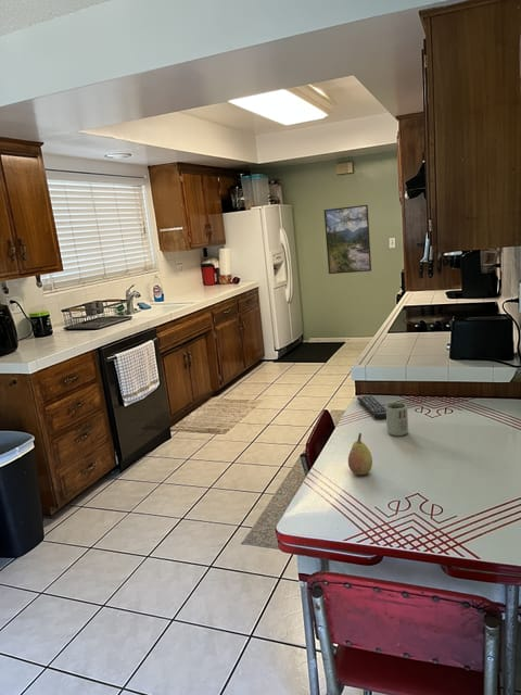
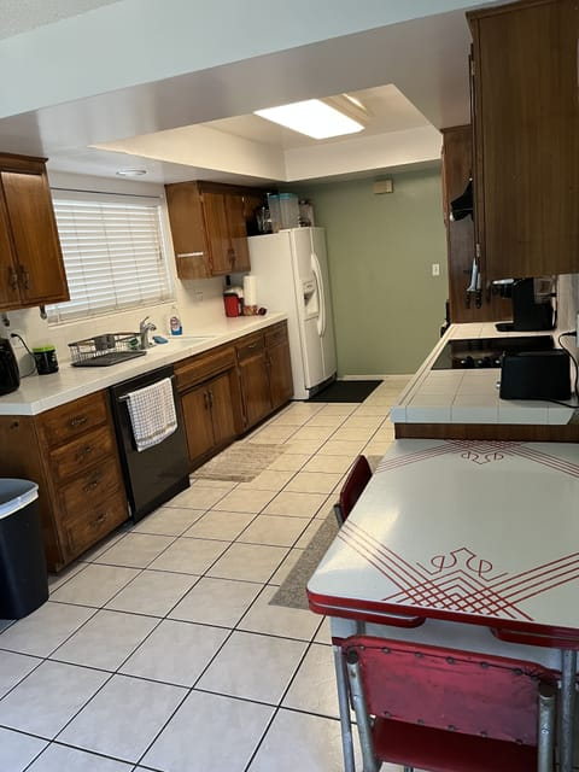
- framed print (347, 240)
- remote control (372, 406)
- fruit (359, 453)
- cup (396, 419)
